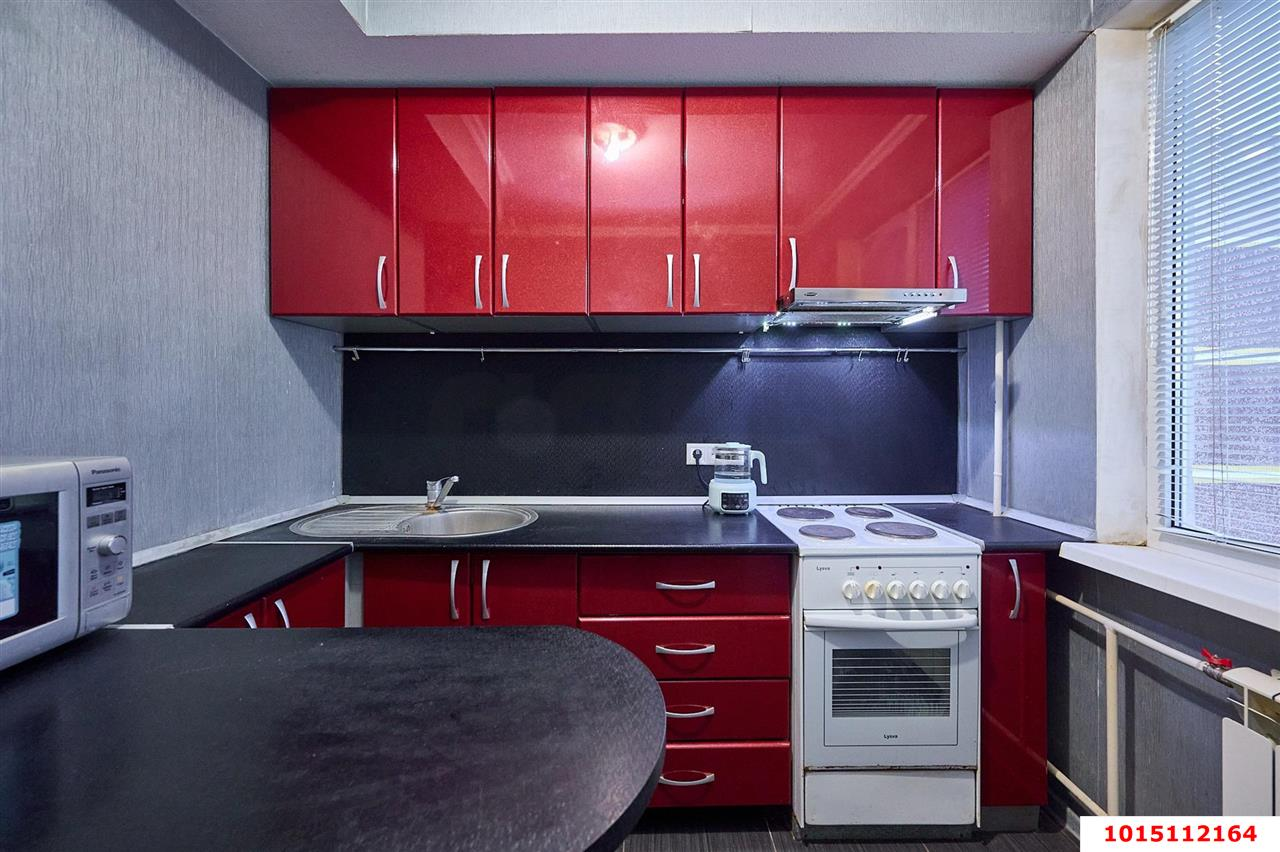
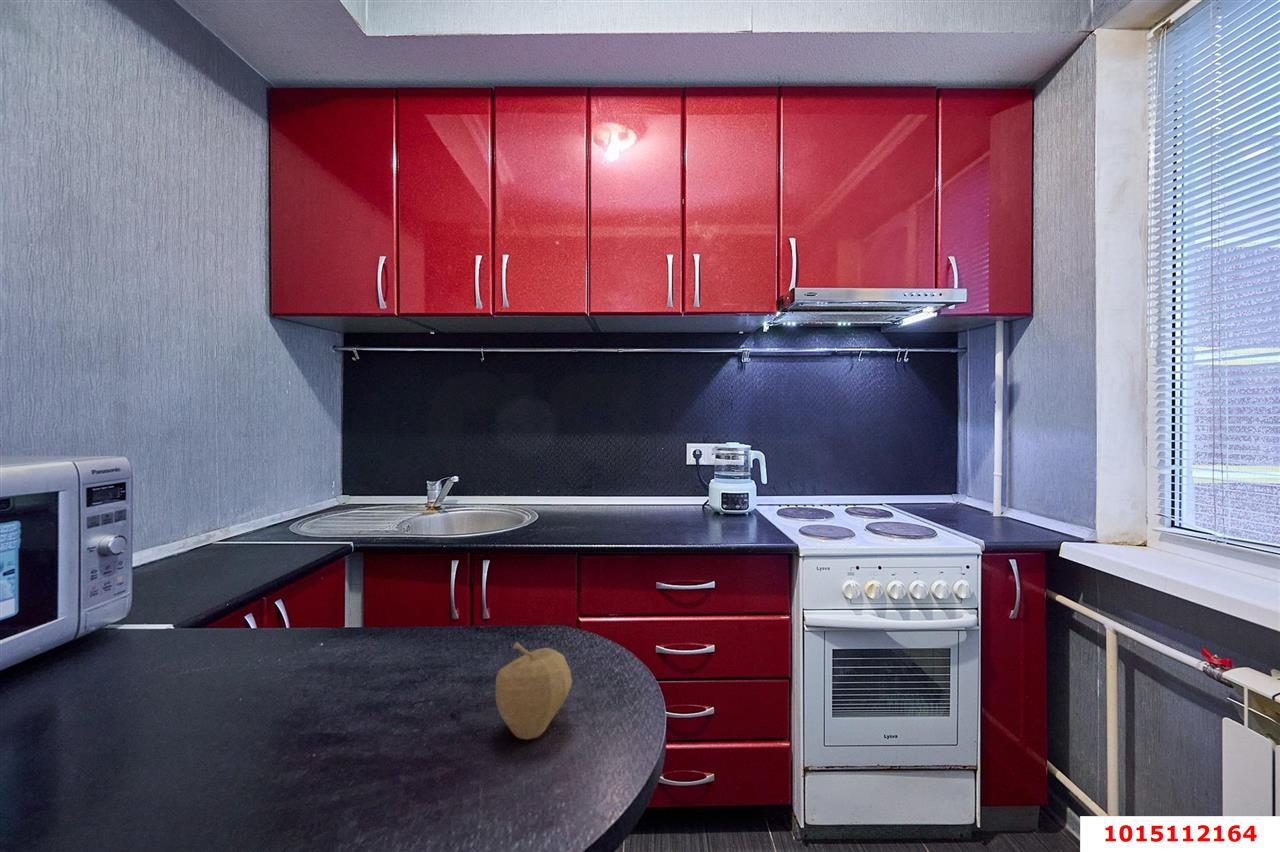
+ fruit (534, 683)
